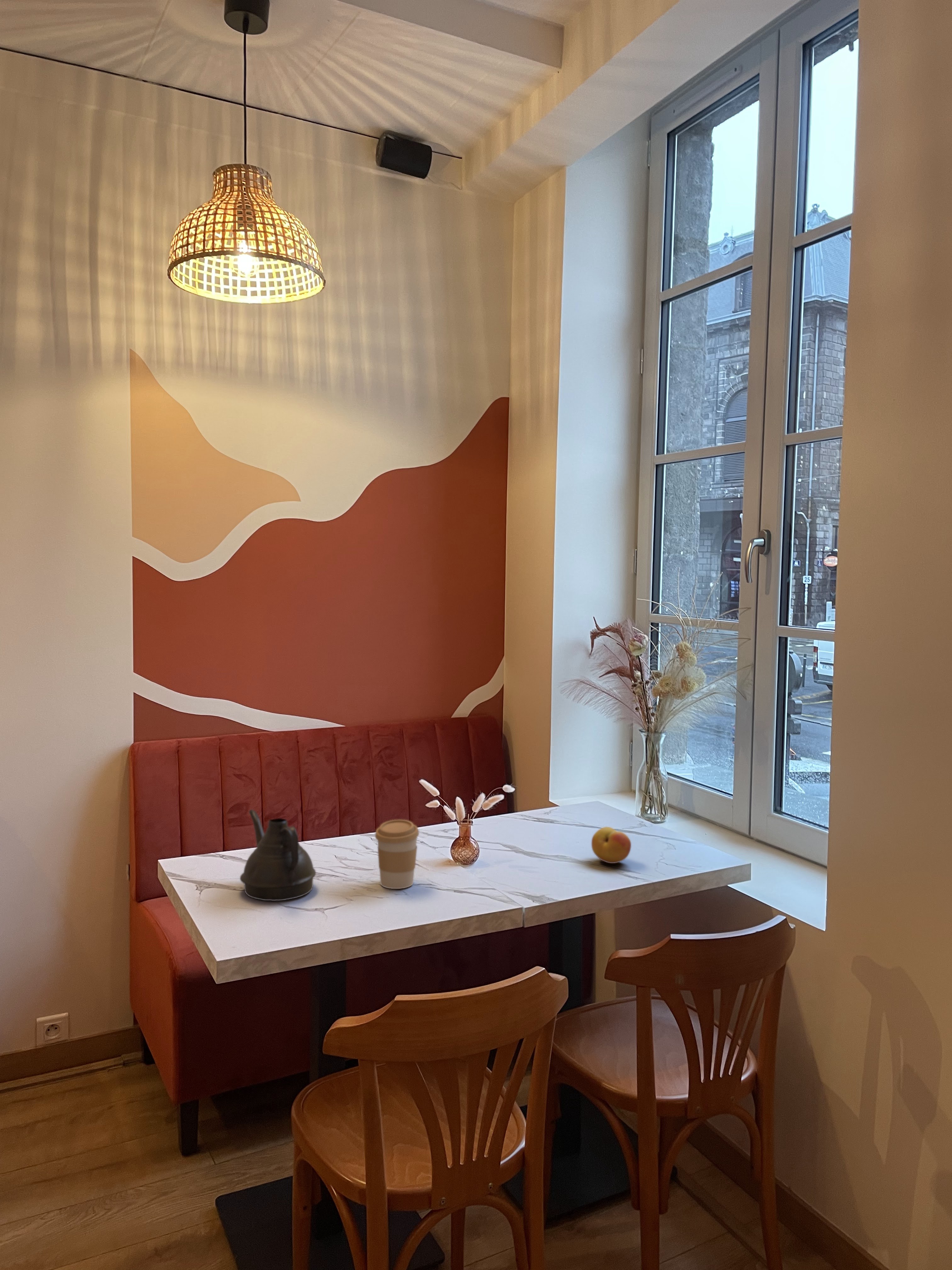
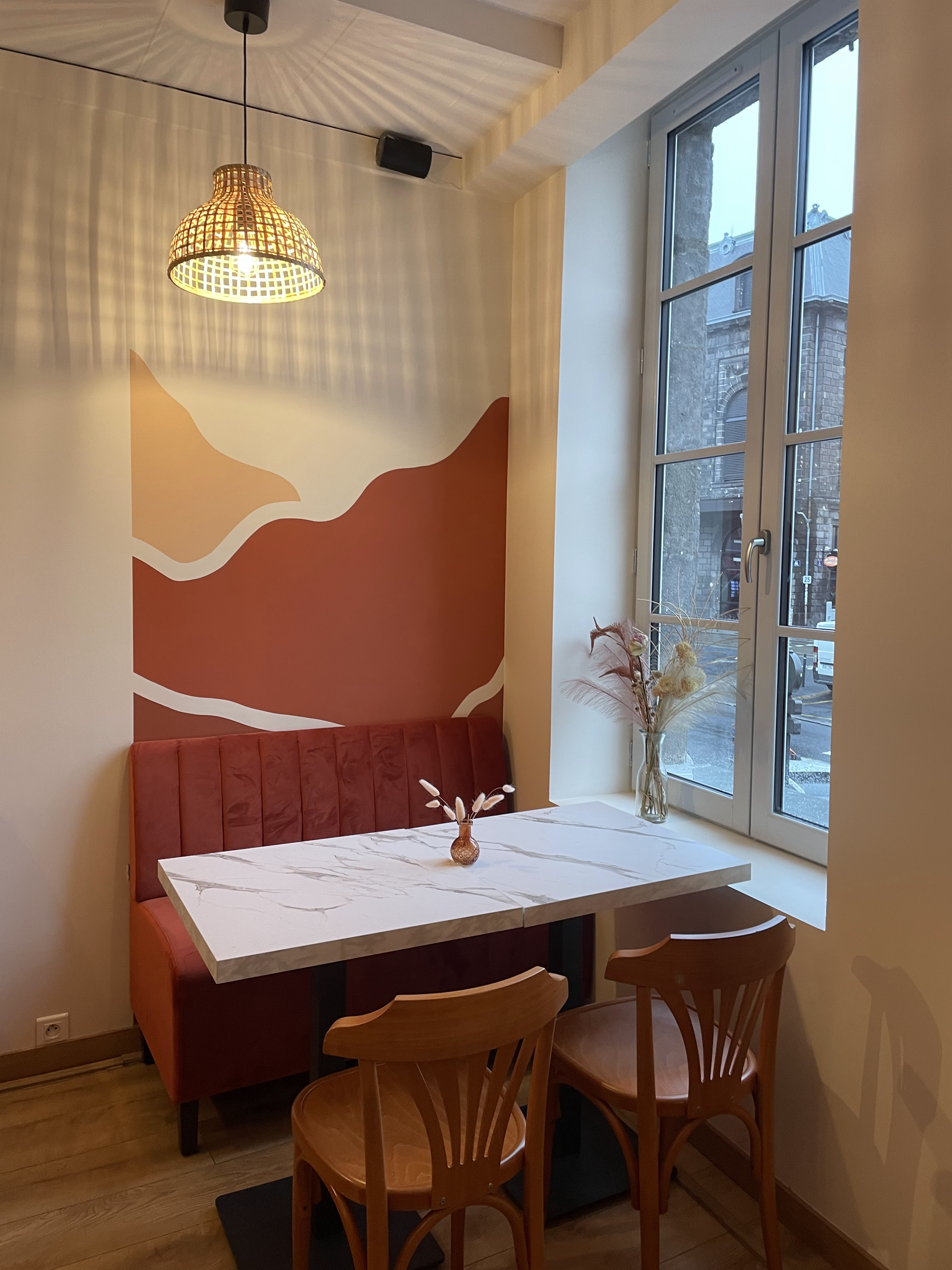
- coffee cup (397, 853)
- teapot (274, 851)
- fruit (611, 845)
